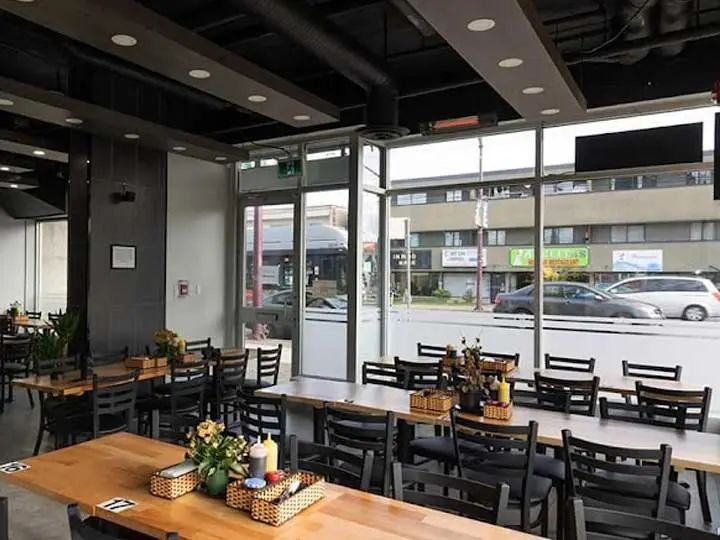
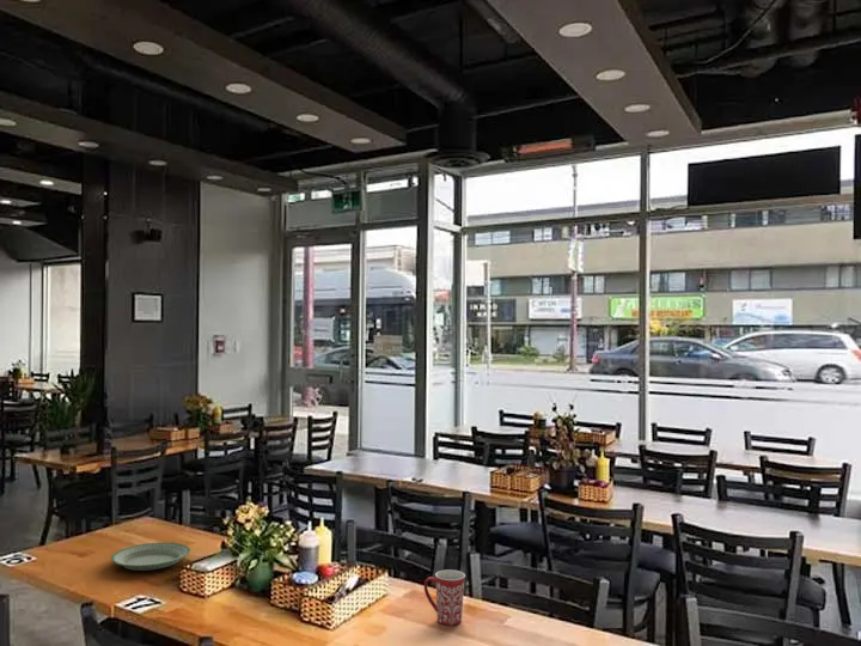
+ plate (151, 557)
+ mug (444, 596)
